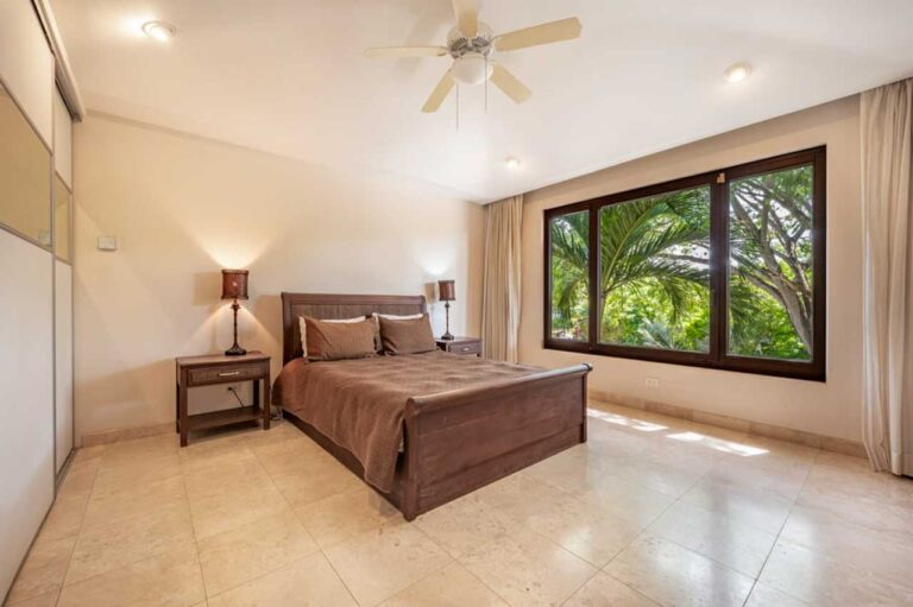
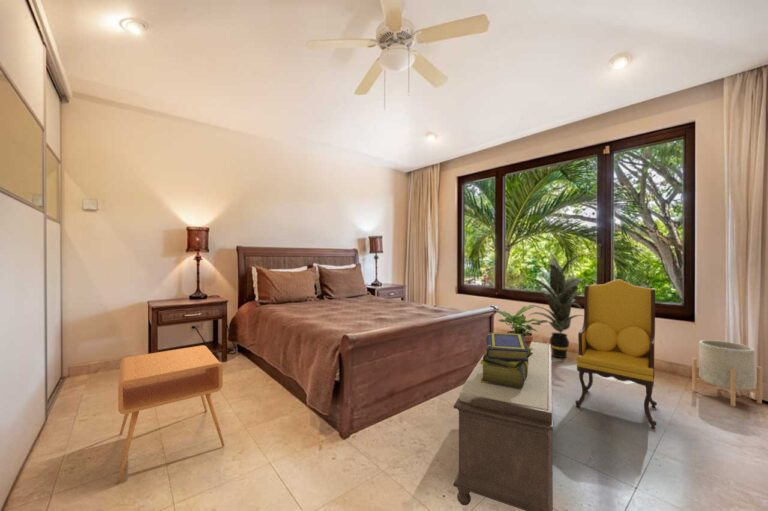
+ potted plant (515, 330)
+ planter (725, 371)
+ side table (170, 400)
+ bench (513, 405)
+ armchair (616, 343)
+ stack of books (506, 357)
+ indoor plant (556, 301)
